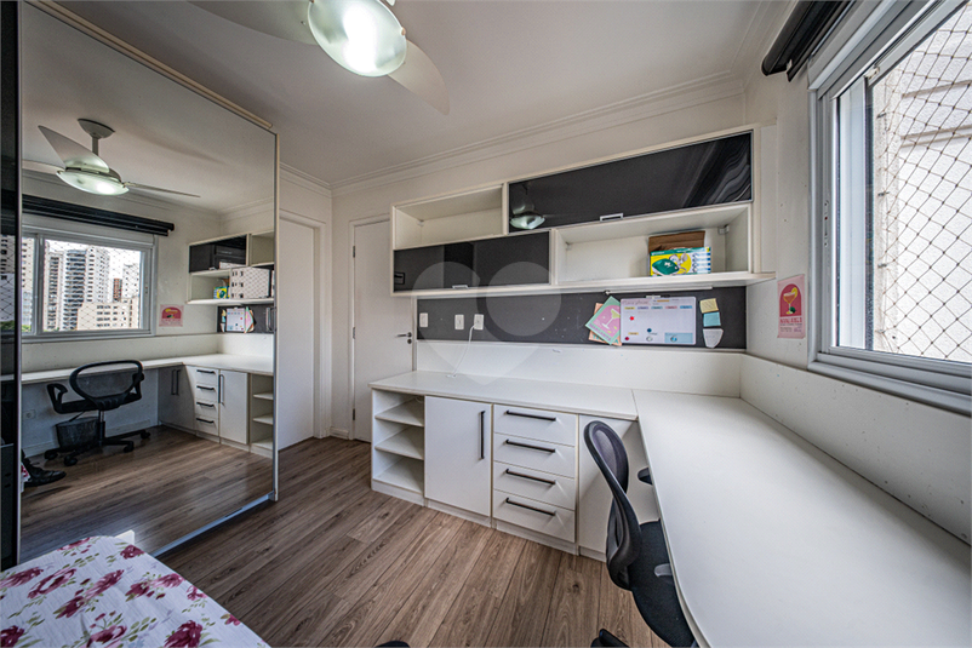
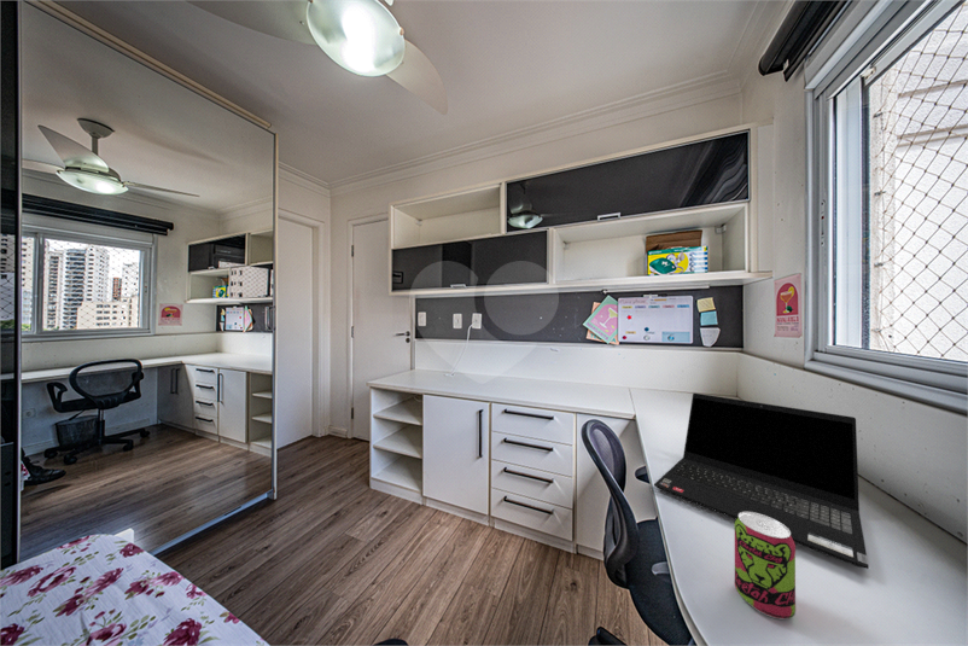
+ laptop computer (752, 454)
+ beverage can (763, 561)
